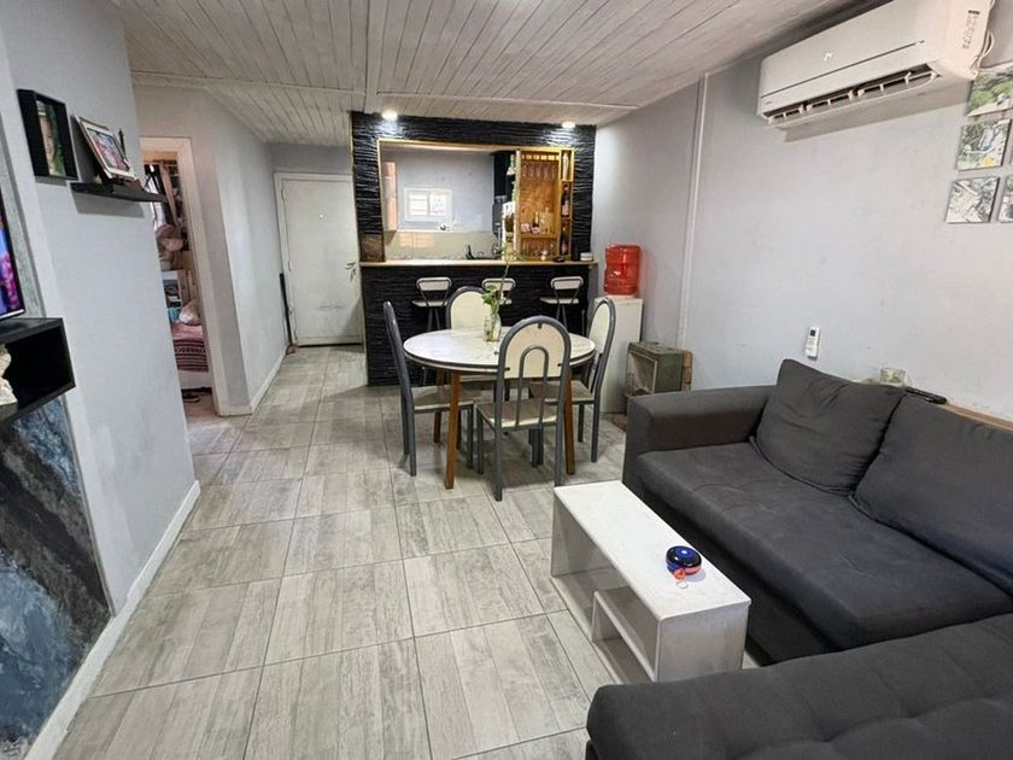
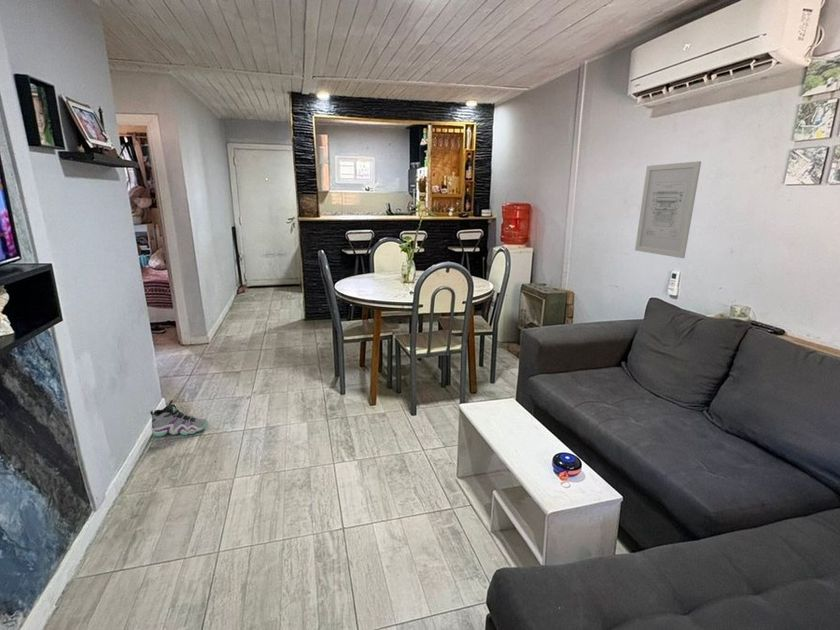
+ sneaker (178, 415)
+ wall art (665, 210)
